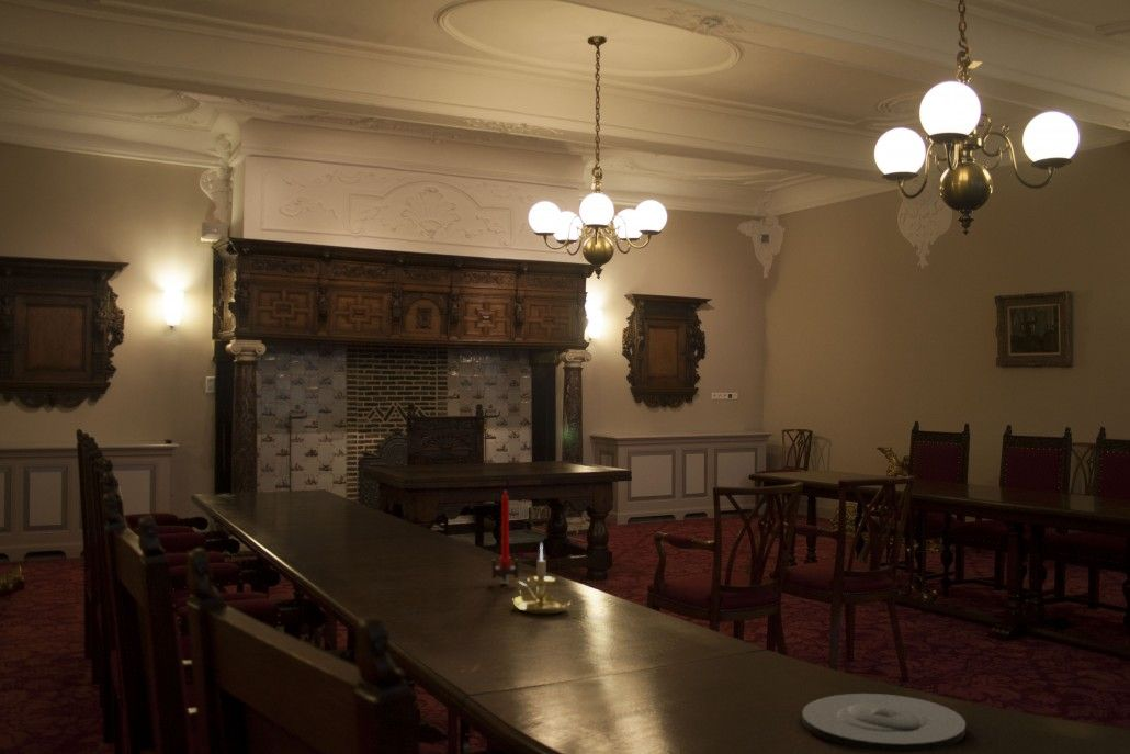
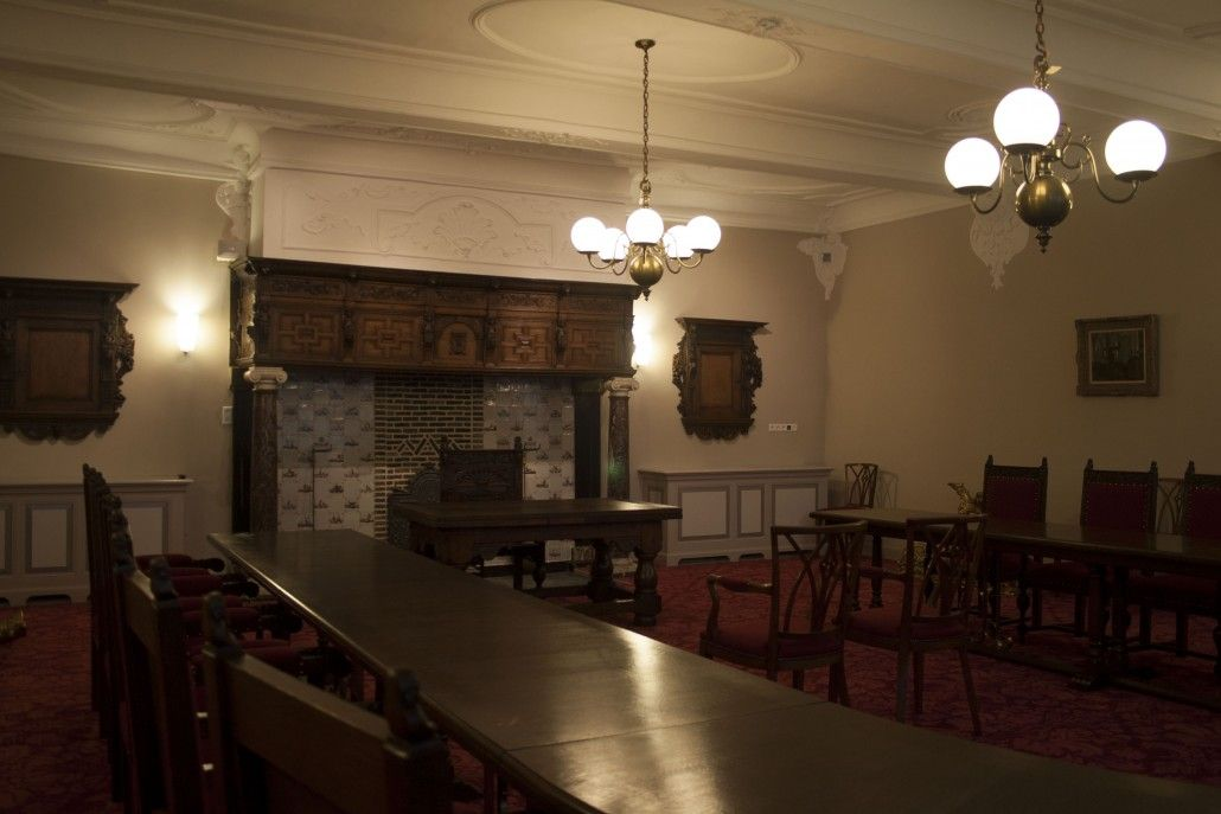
- candle holder (538, 574)
- candle (505, 537)
- plate (882, 714)
